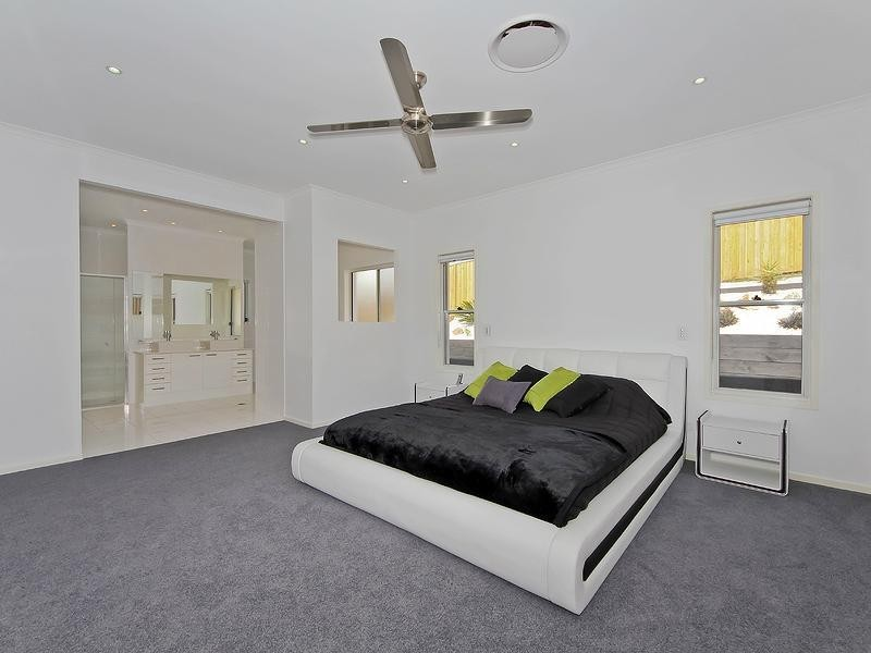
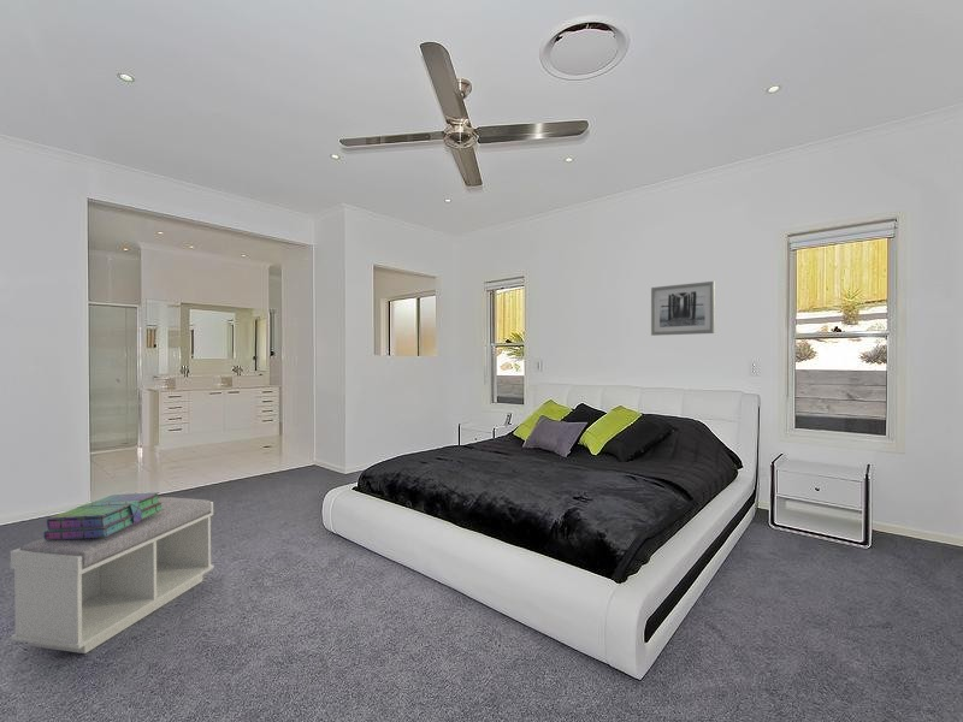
+ wall art (681, 309)
+ stack of books (108, 515)
+ bench (128, 563)
